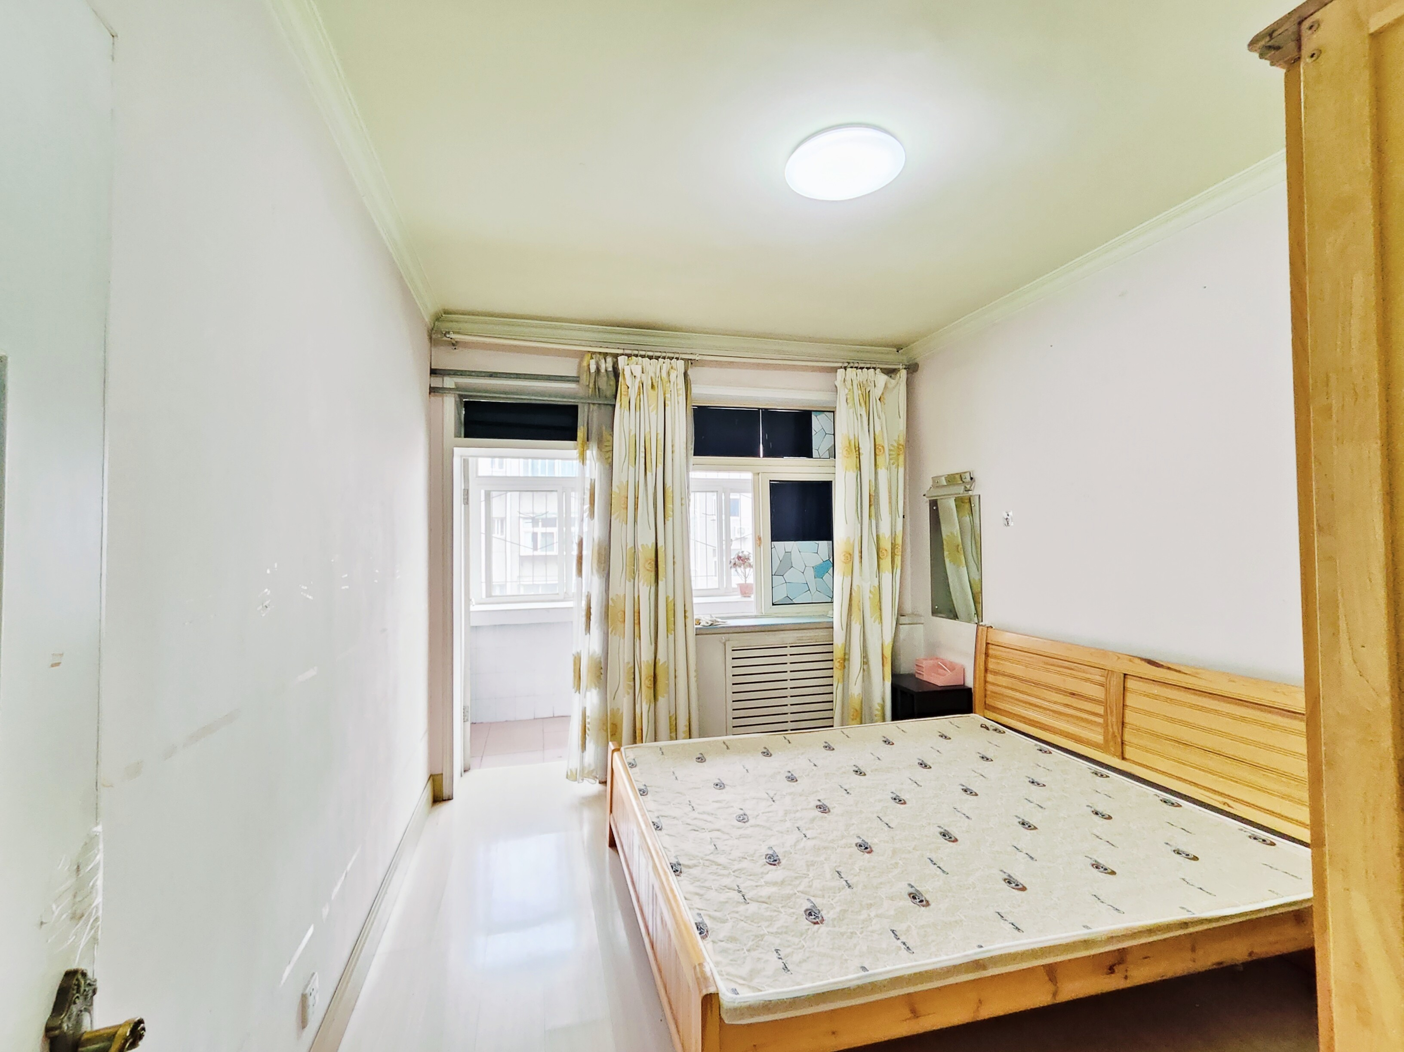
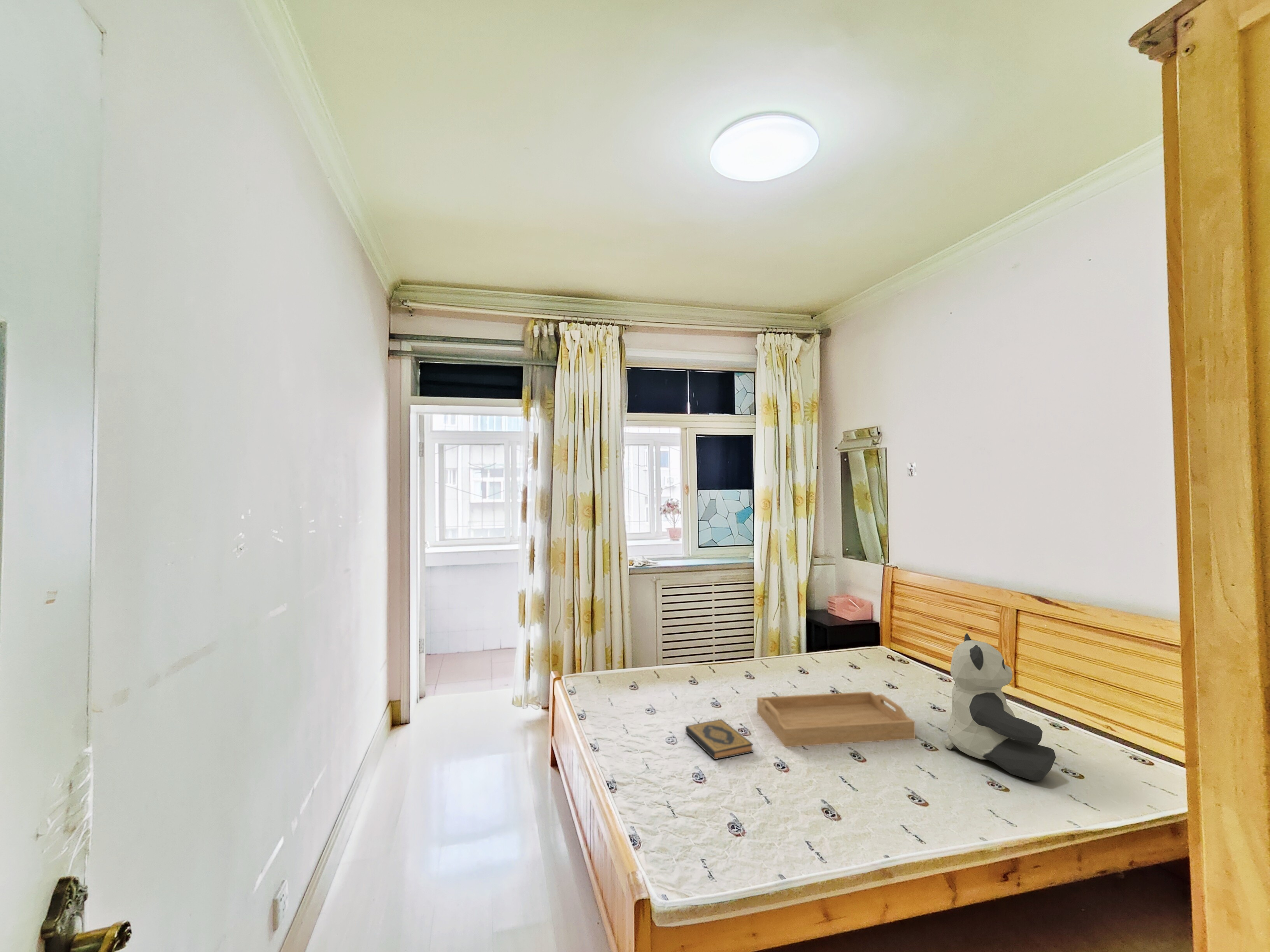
+ teddy bear (986, 694)
+ hardback book (718, 738)
+ serving tray (831, 714)
